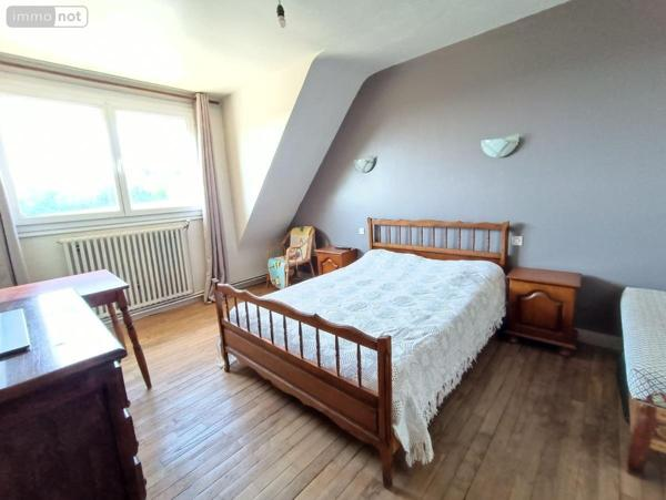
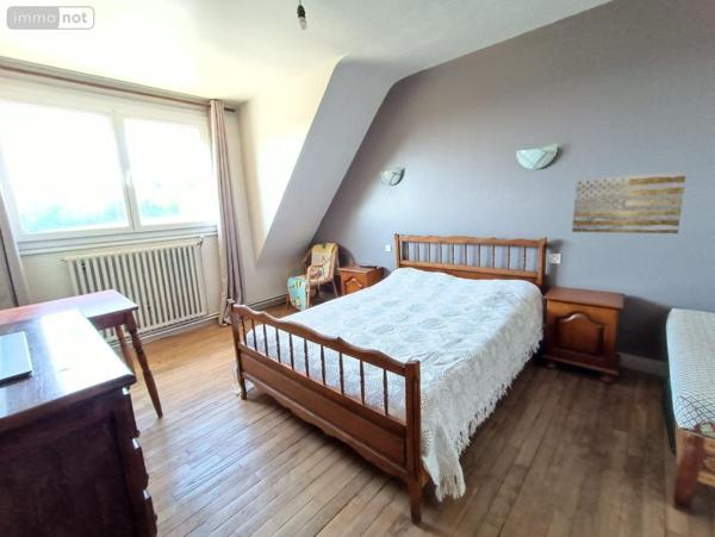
+ wall art (623, 204)
